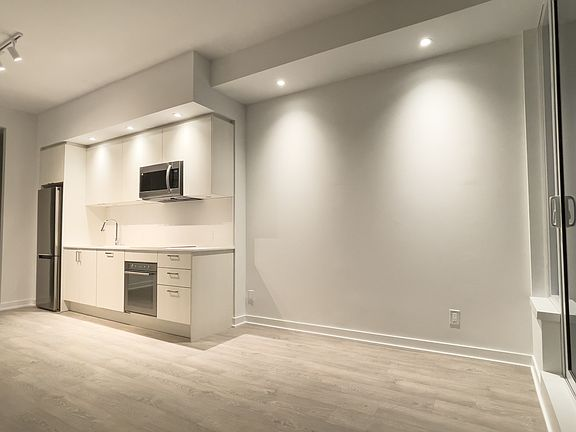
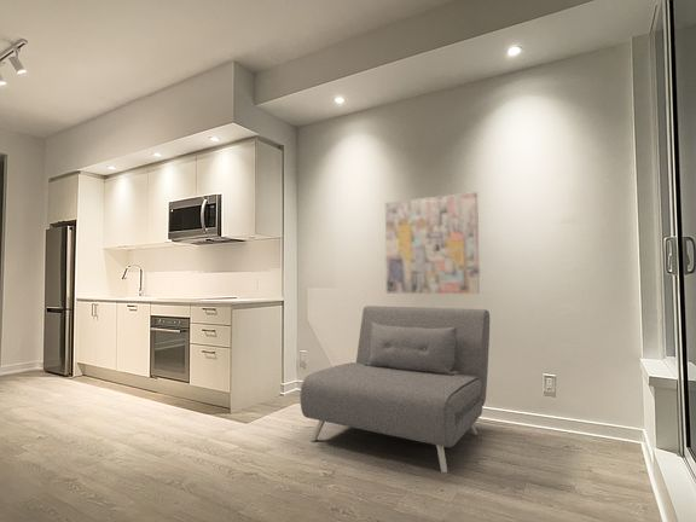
+ sofa (400, 371)
+ wall art (429, 245)
